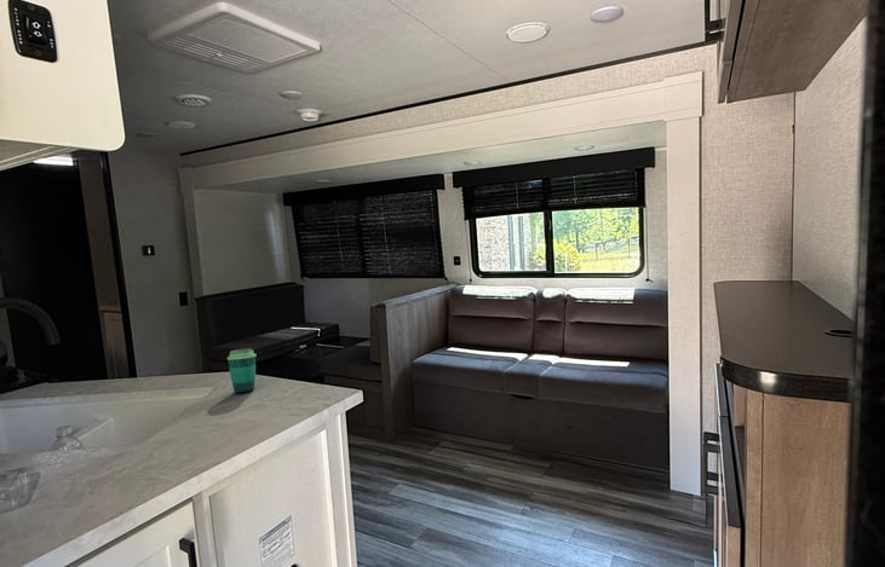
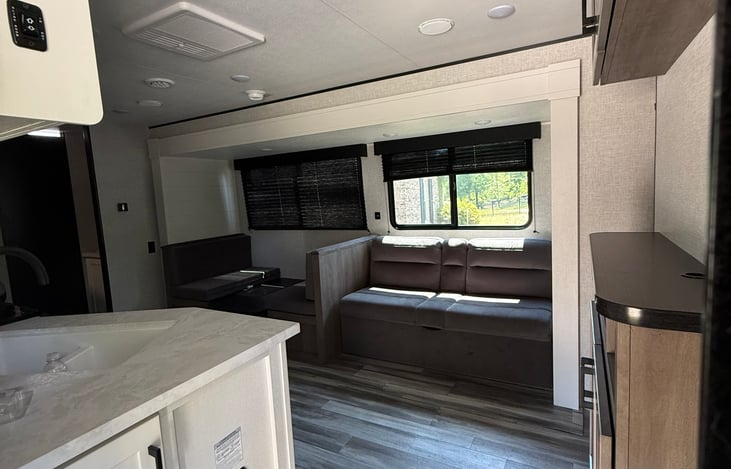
- cup (242, 370)
